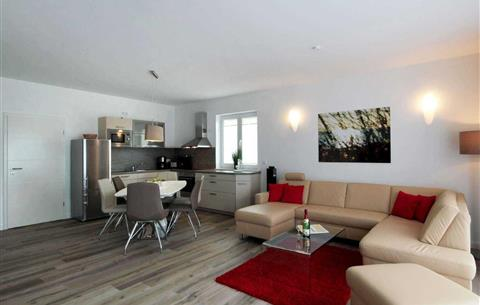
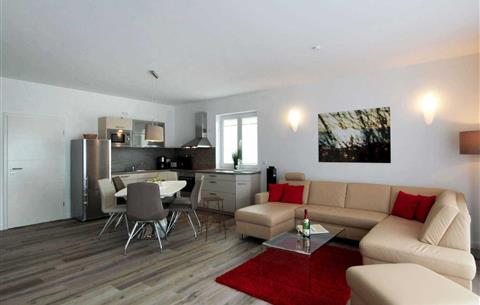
+ side table (213, 216)
